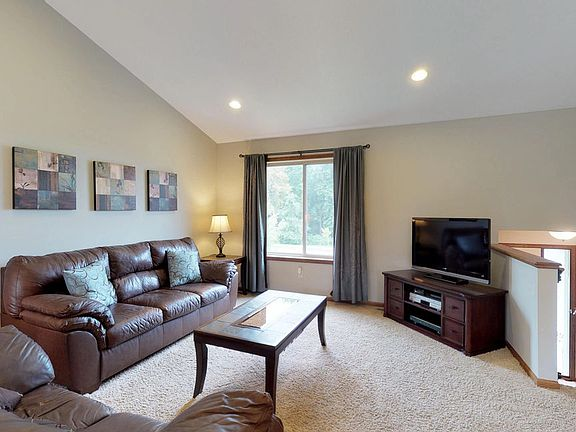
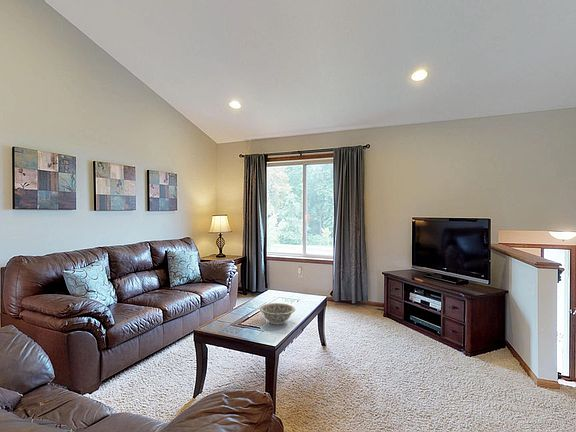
+ decorative bowl (277, 314)
